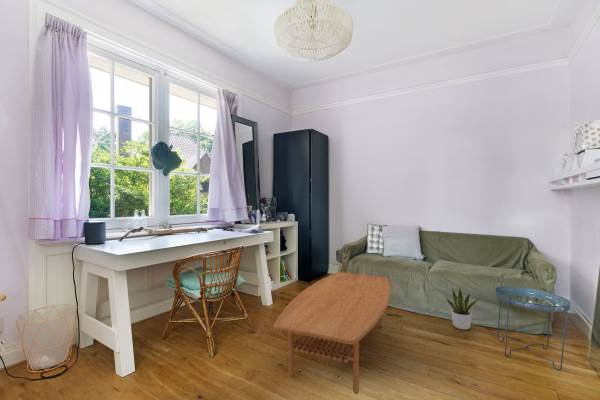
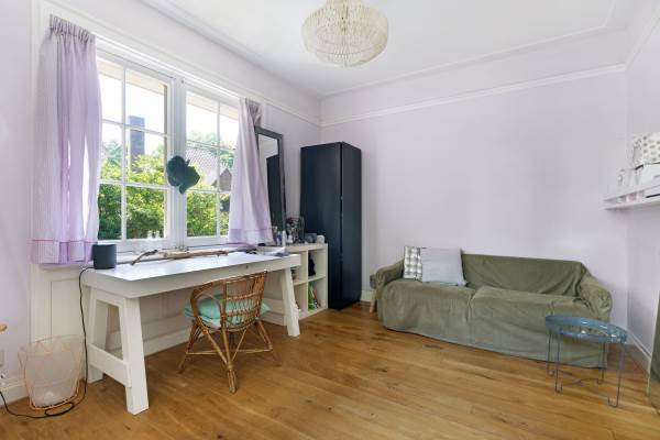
- potted plant (462, 306)
- coffee table (343, 321)
